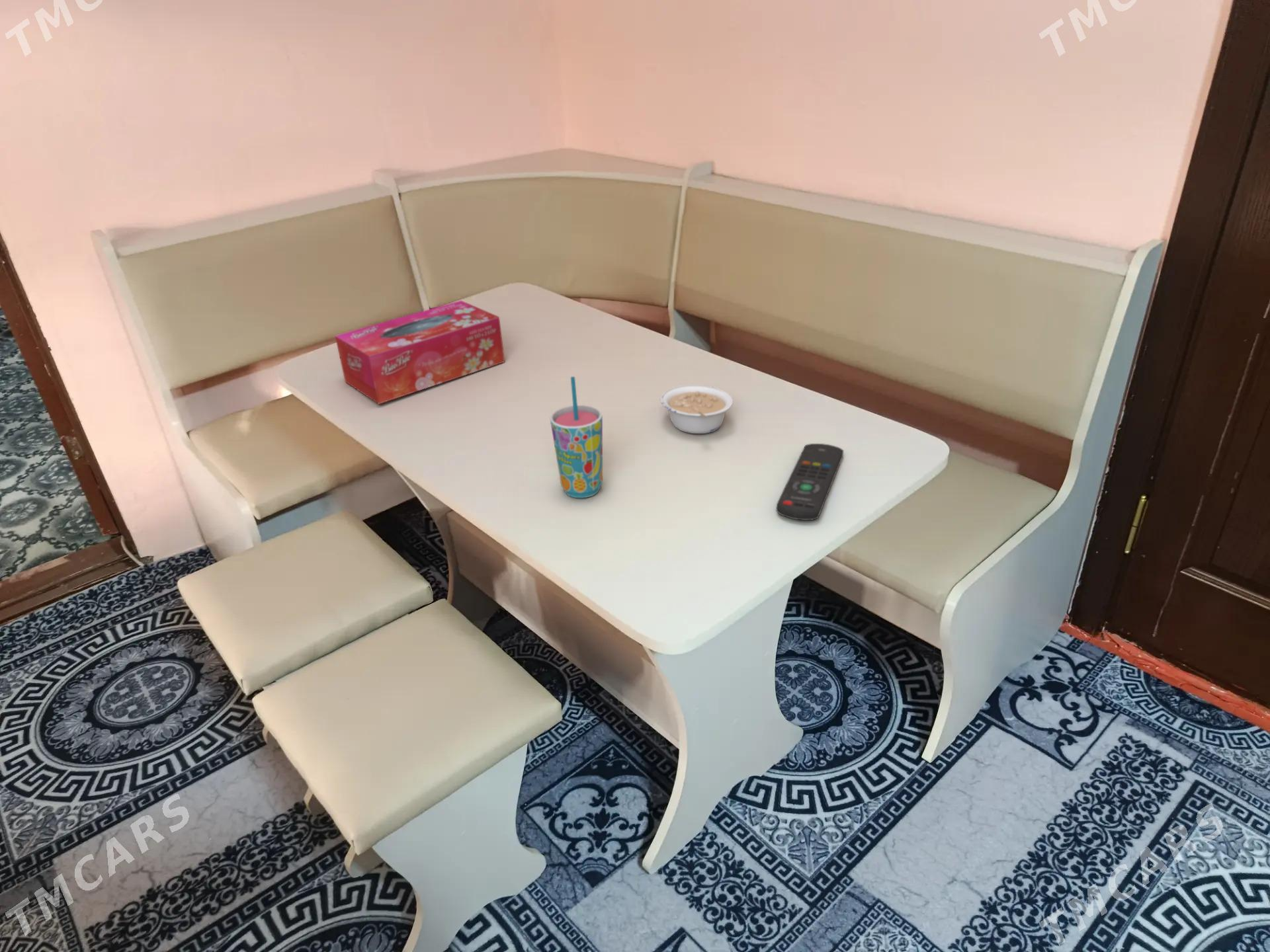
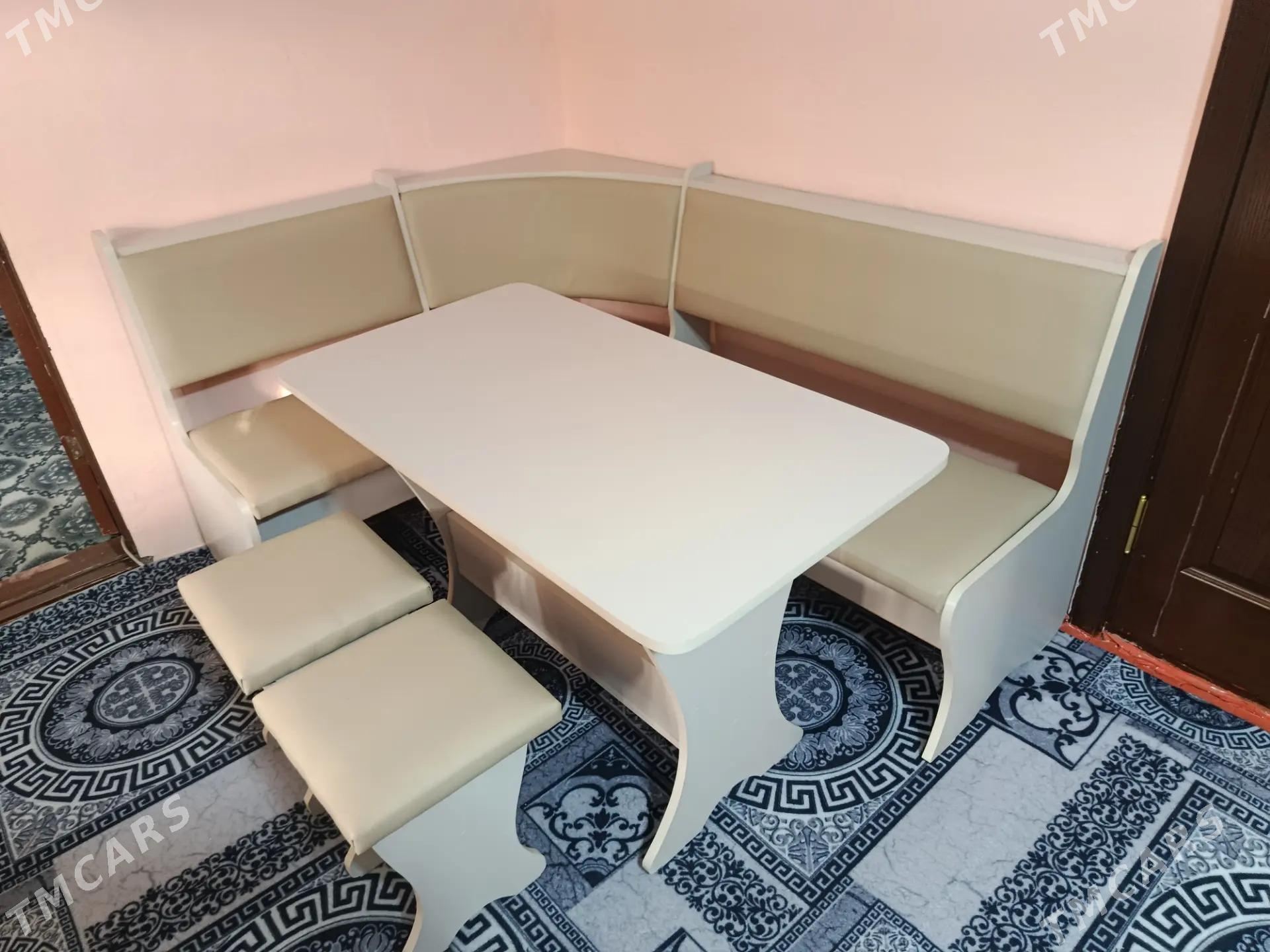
- remote control (811, 479)
- cup (577, 435)
- tissue box (422, 349)
- legume (698, 409)
